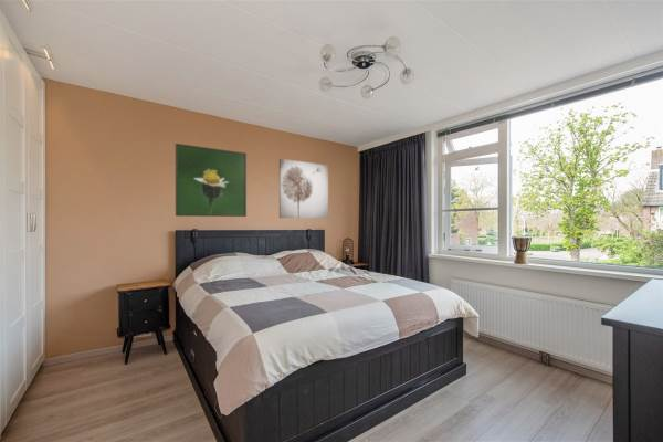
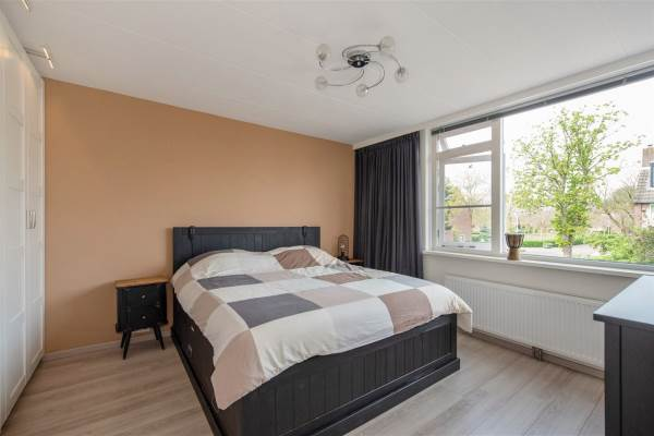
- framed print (212, 182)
- wall art (305, 190)
